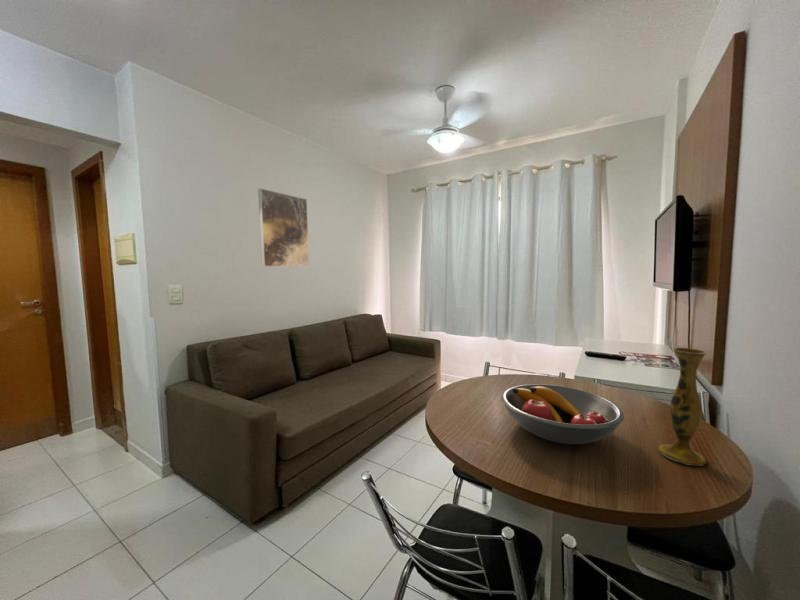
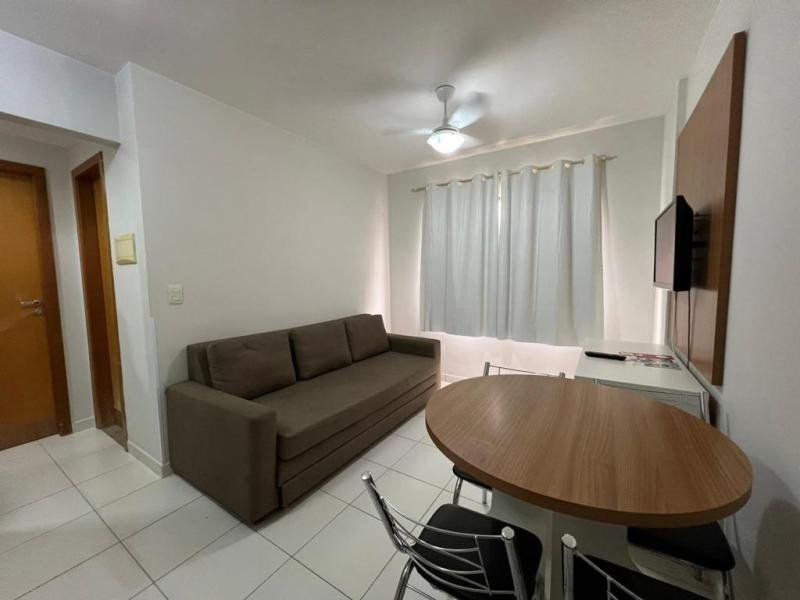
- fruit bowl (558, 412)
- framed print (285, 230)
- vase (684, 403)
